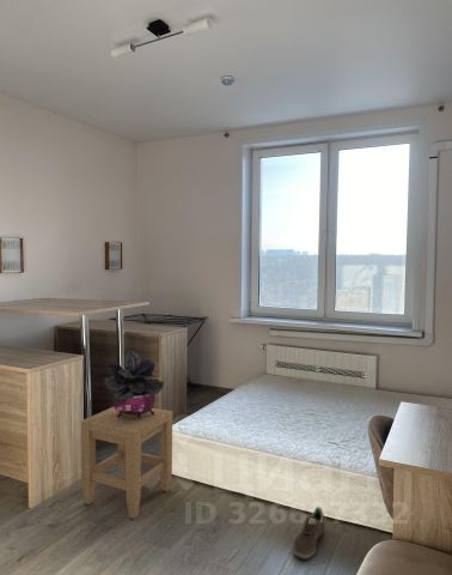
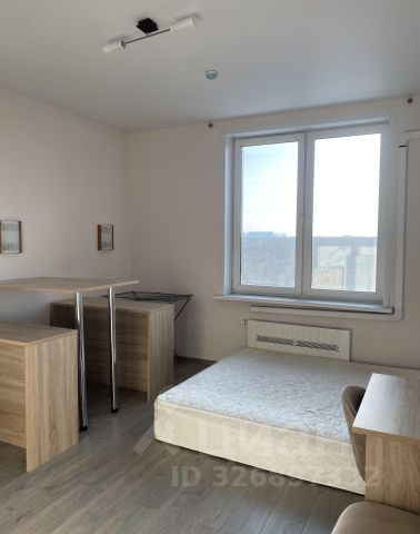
- potted plant (134, 383)
- stool (128, 455)
- sneaker (307, 529)
